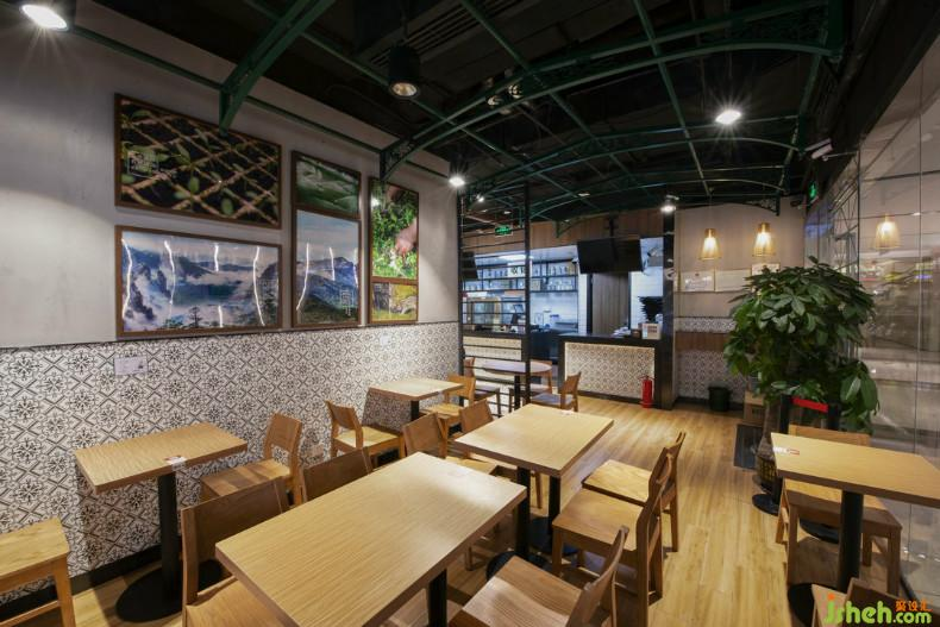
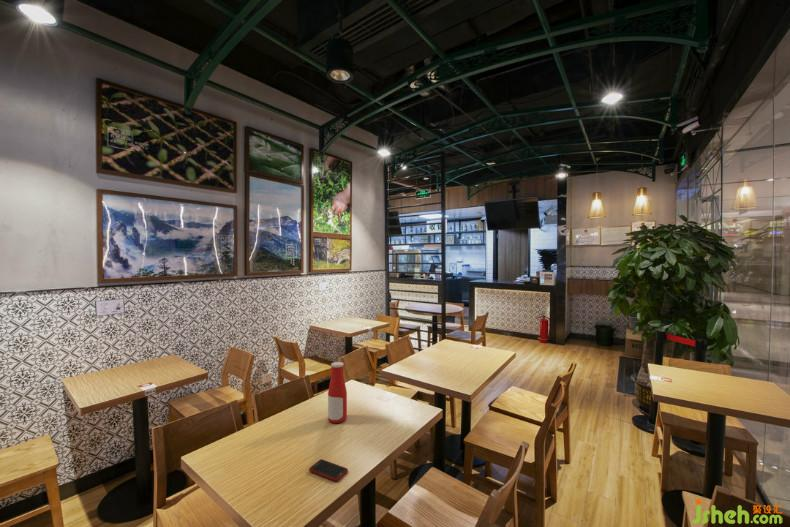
+ cell phone (328, 470)
+ bottle (337, 391)
